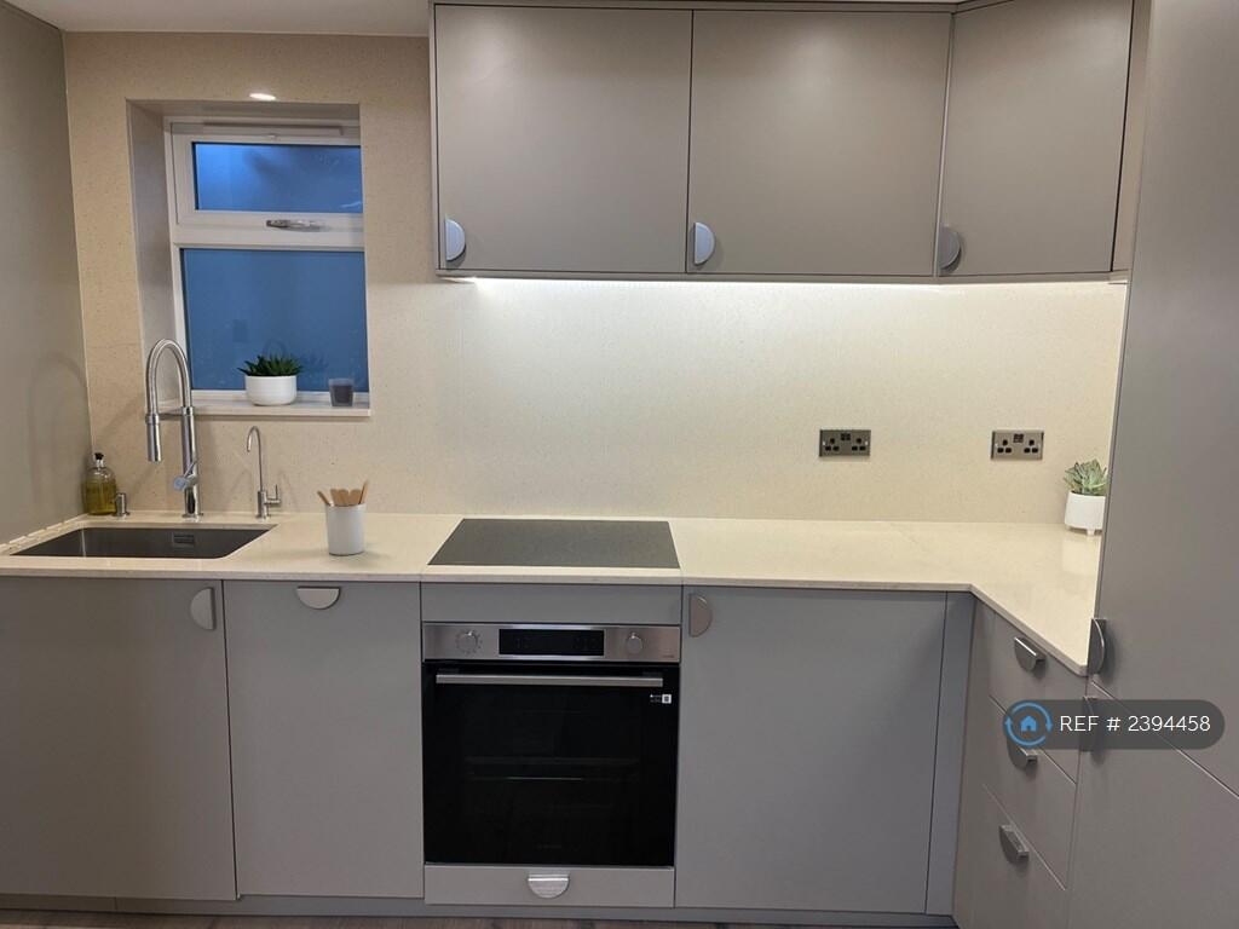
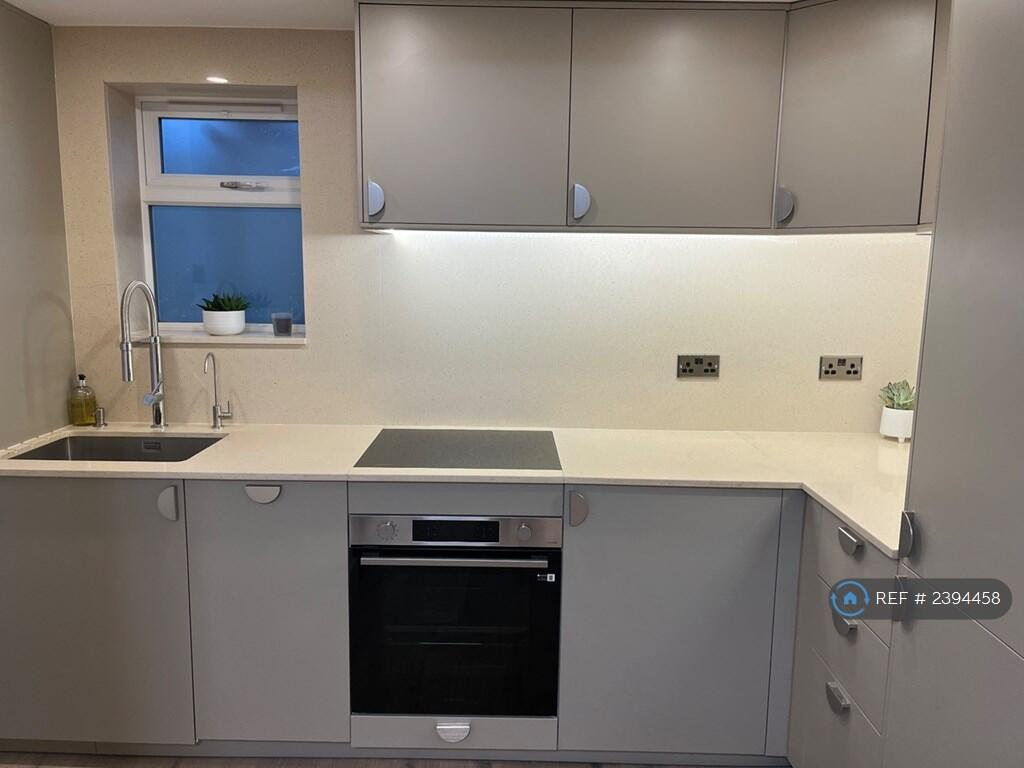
- utensil holder (345, 517)
